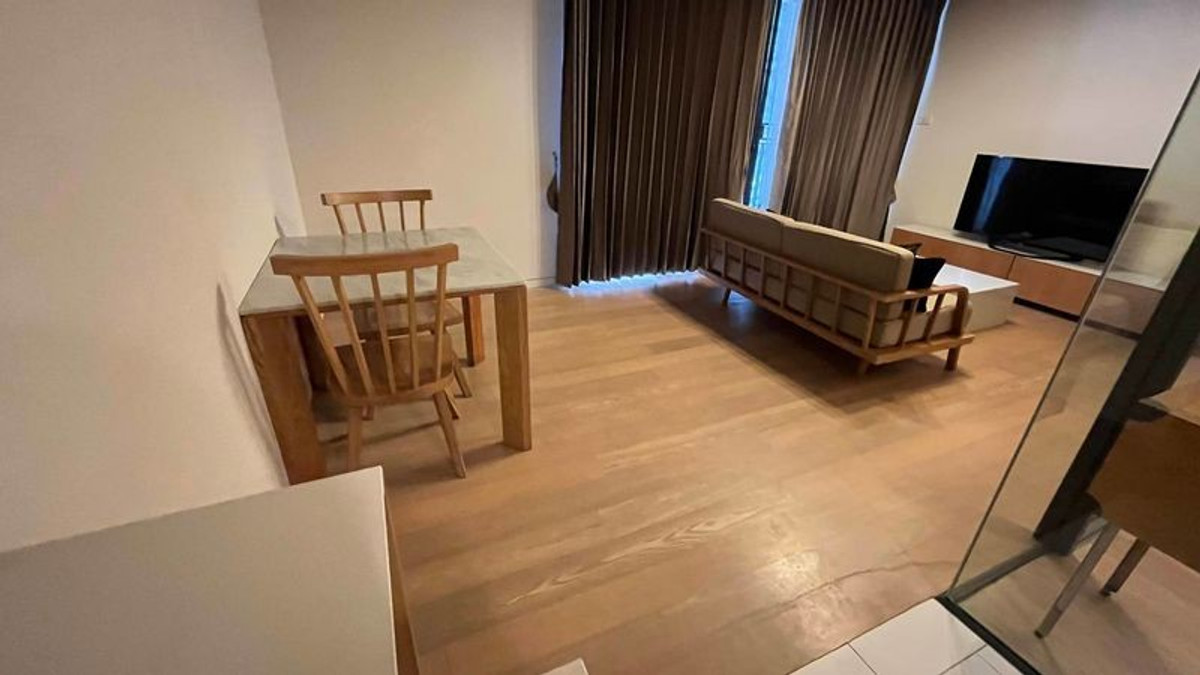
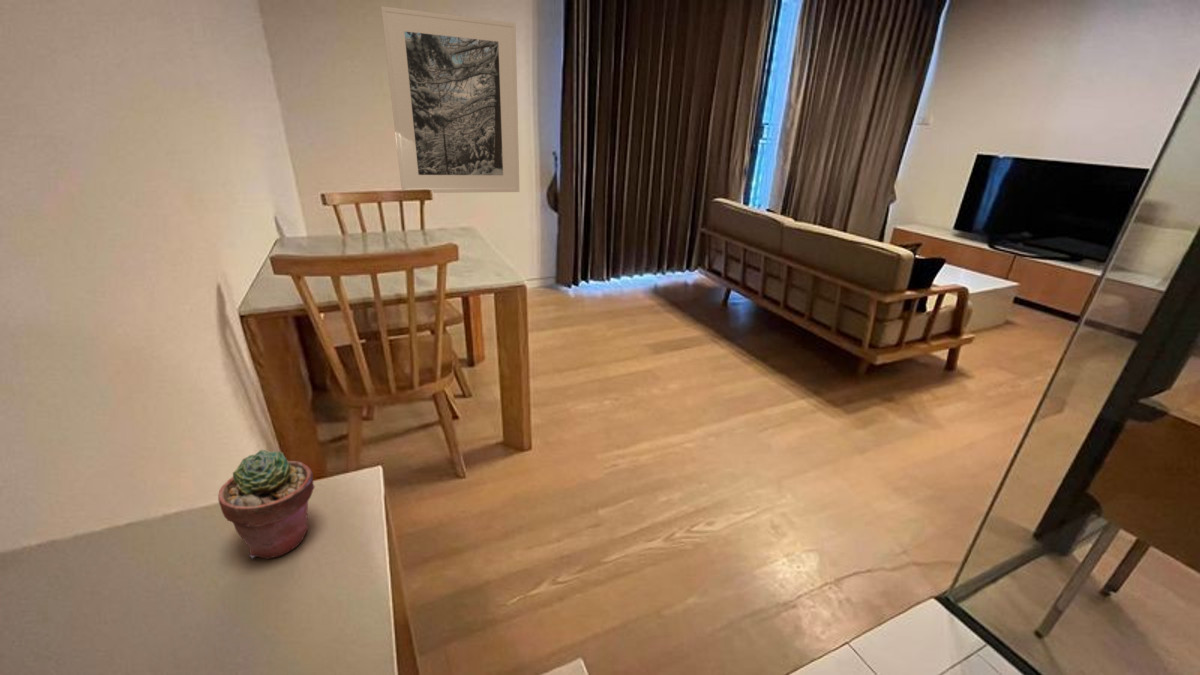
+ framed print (457, 109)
+ potted succulent (270, 499)
